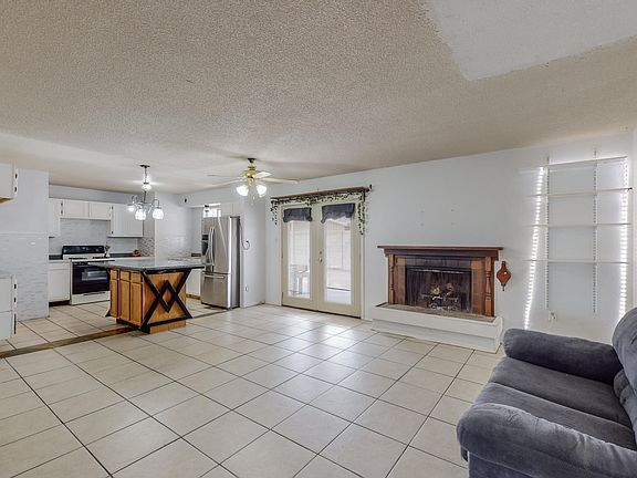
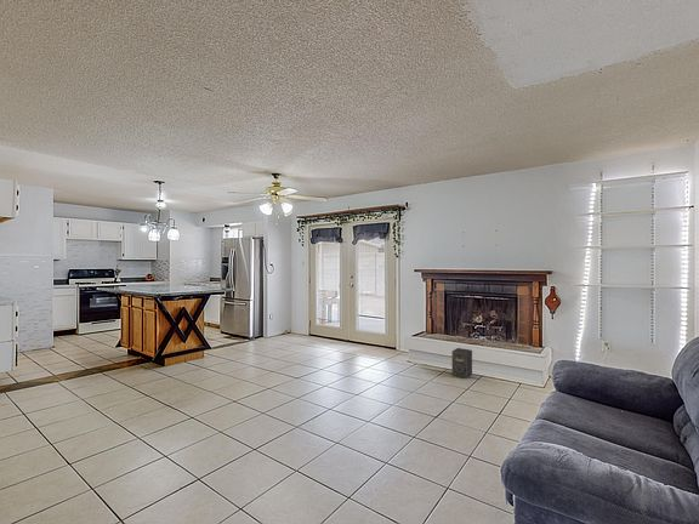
+ speaker (461, 363)
